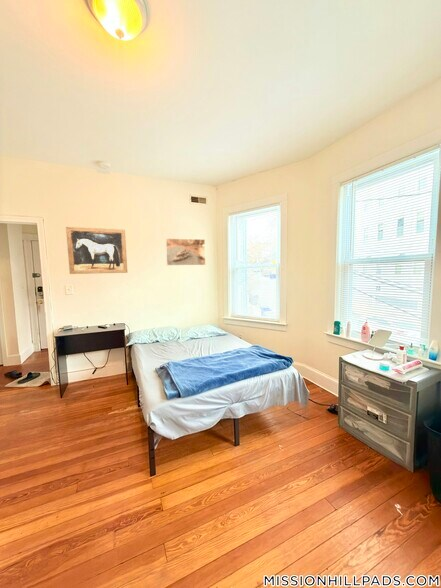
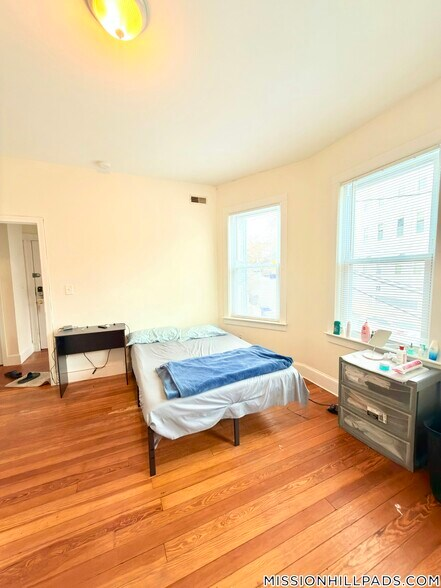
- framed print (186, 252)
- wall art (98, 251)
